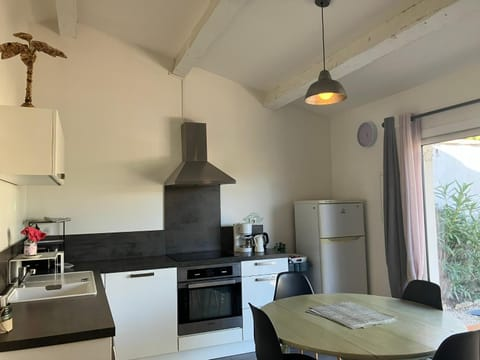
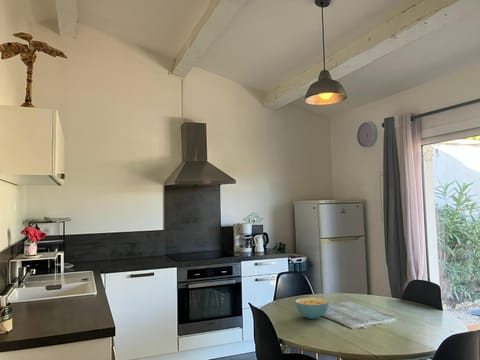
+ cereal bowl (312, 309)
